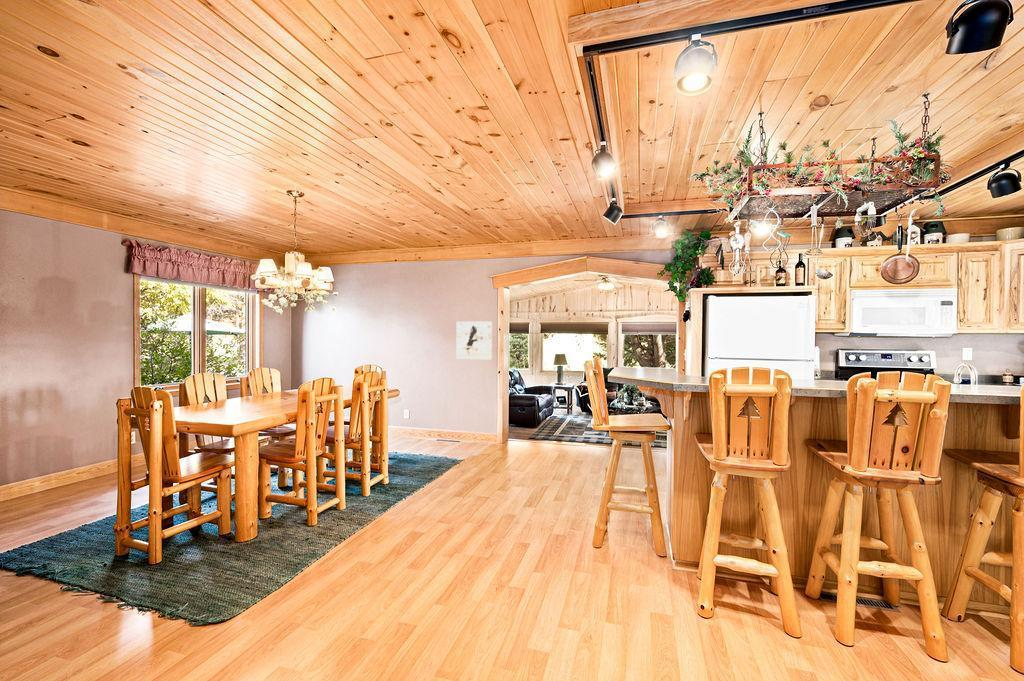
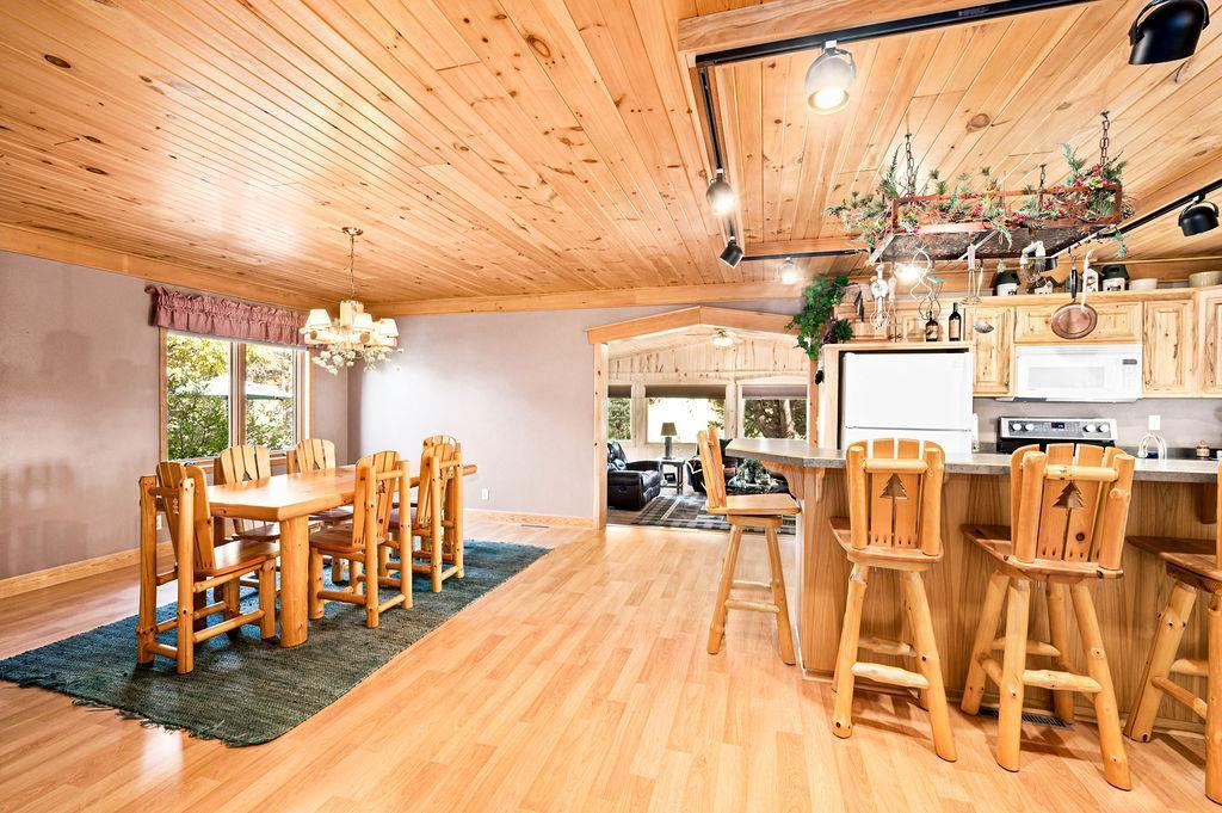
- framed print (474, 340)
